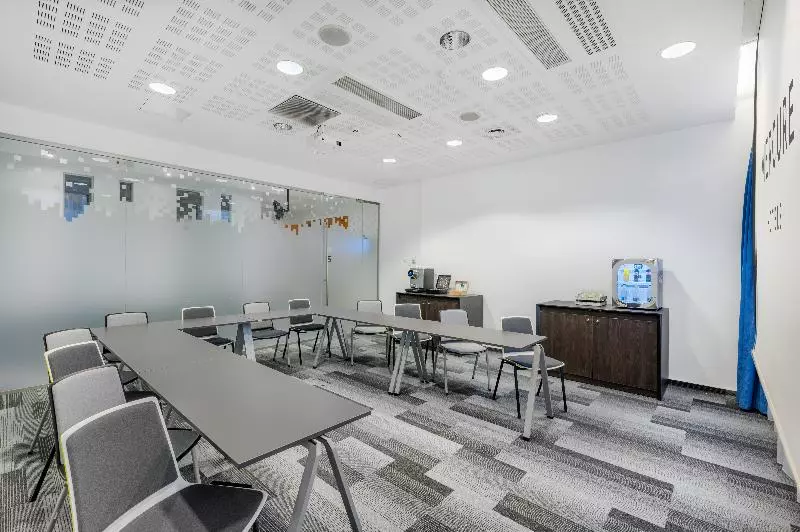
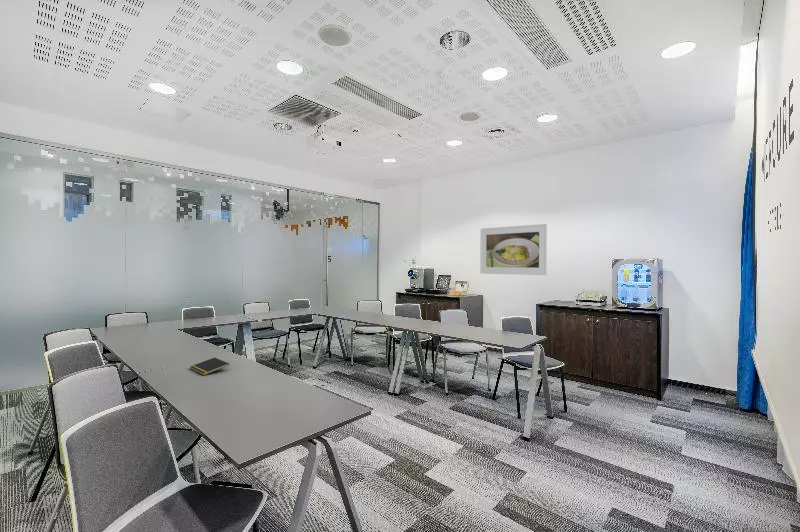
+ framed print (511, 250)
+ notepad (209, 365)
